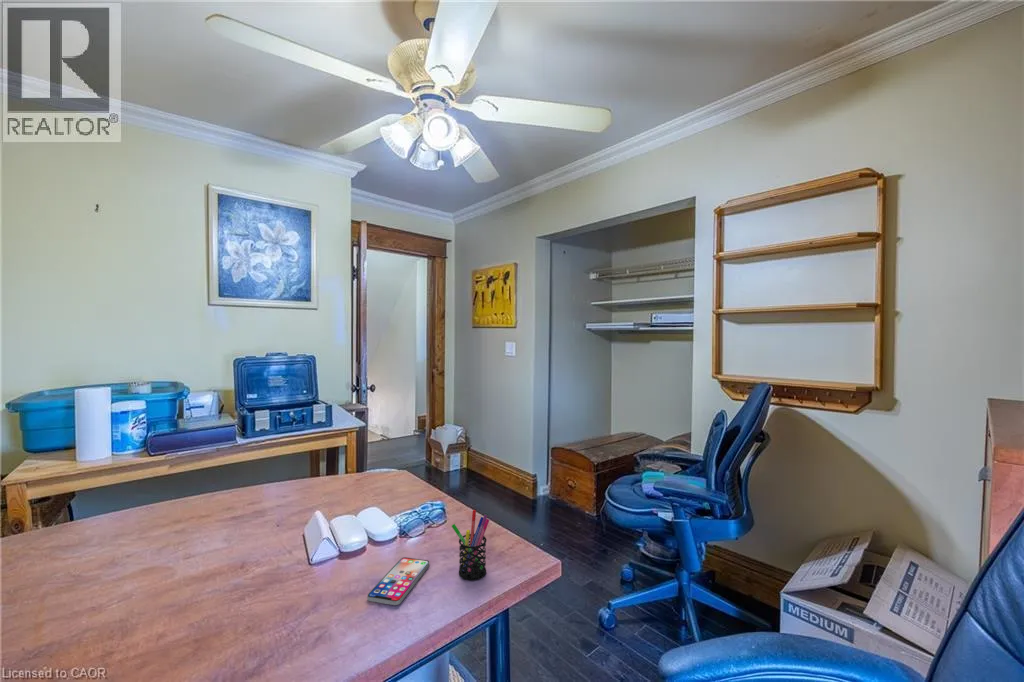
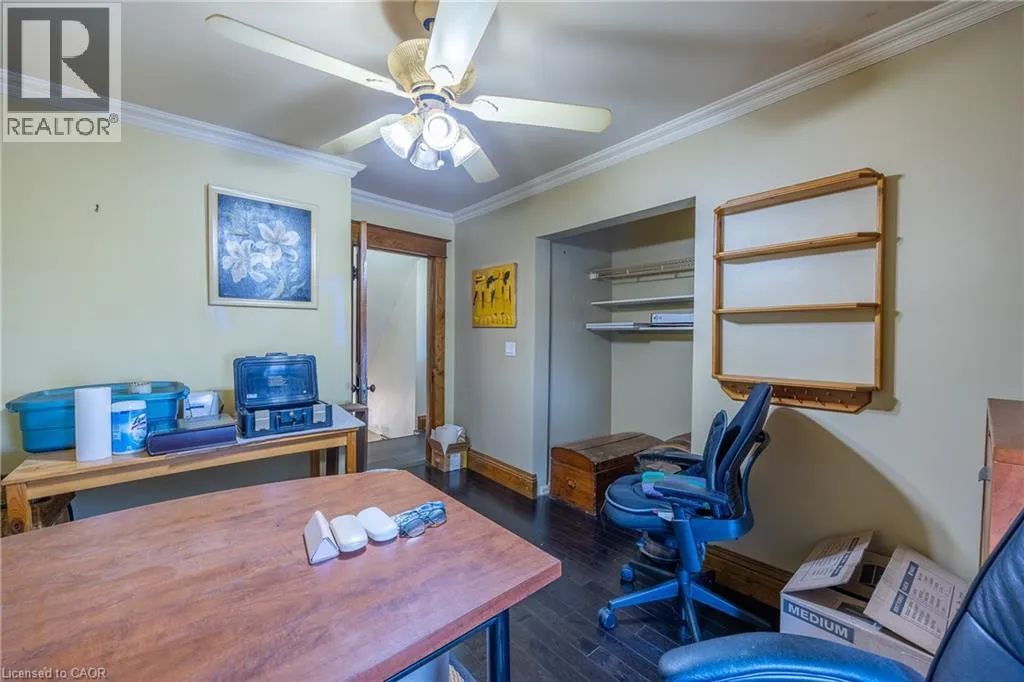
- pen holder (470, 543)
- smartphone (400, 579)
